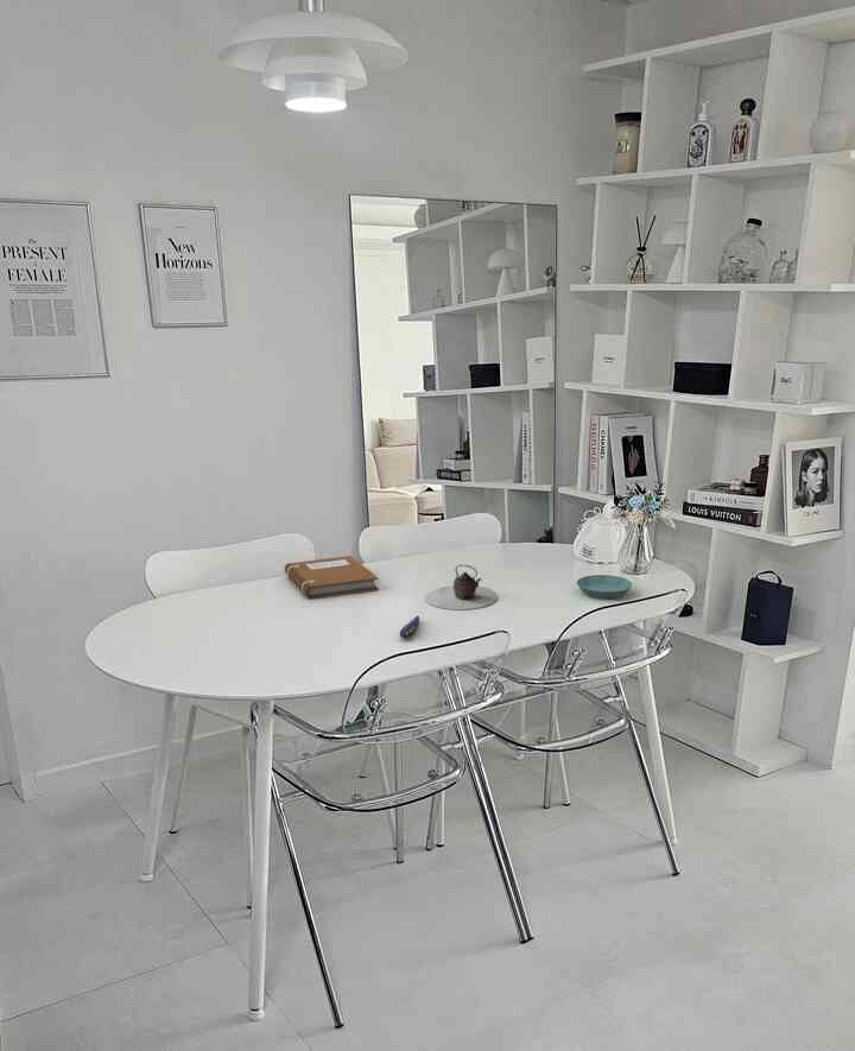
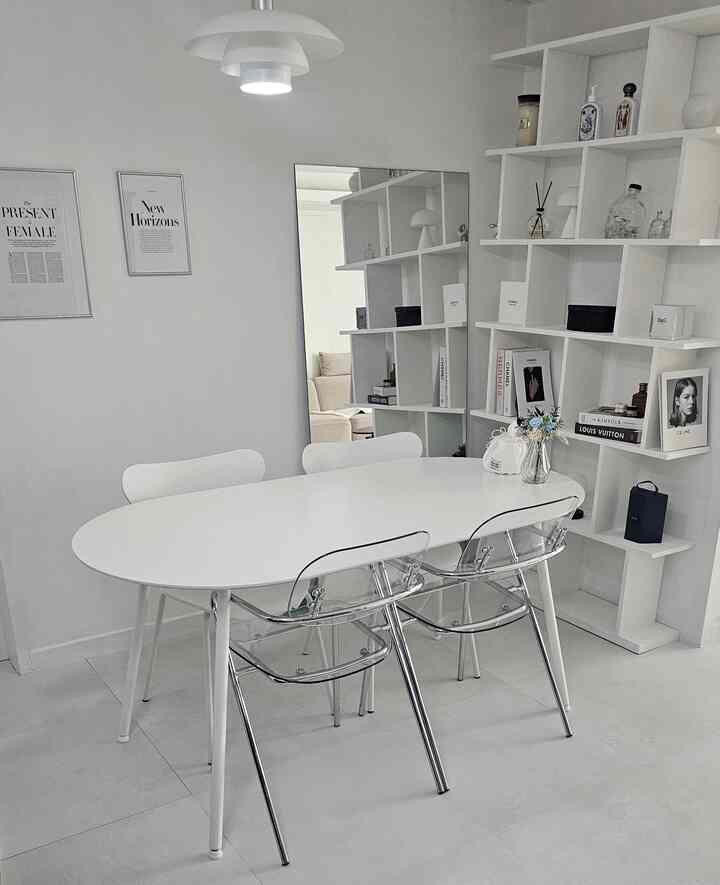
- notebook (329, 575)
- saucer (603, 587)
- teapot (461, 581)
- computer mouse (410, 625)
